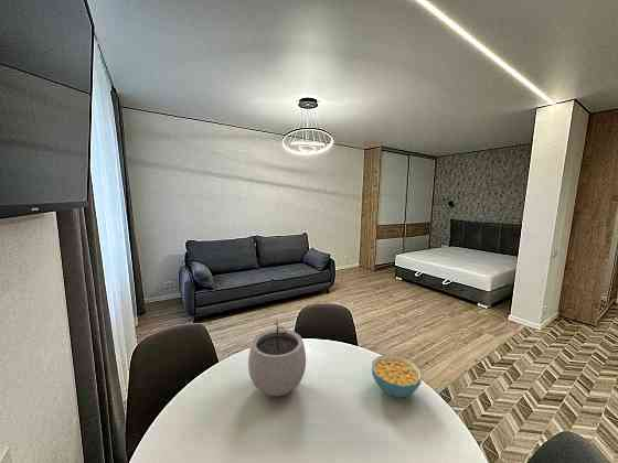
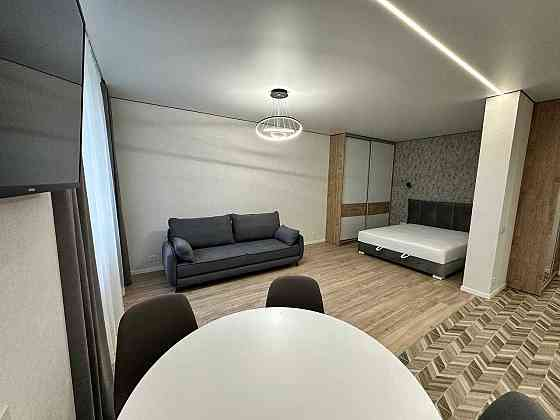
- plant pot (277, 354)
- cereal bowl (395, 379)
